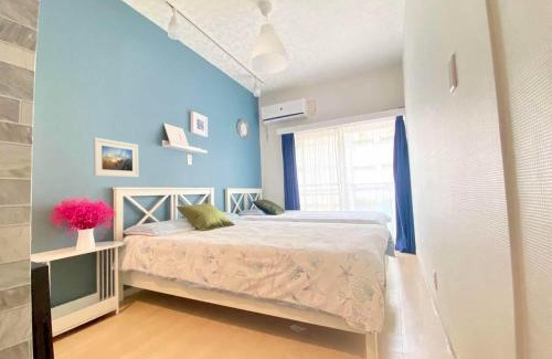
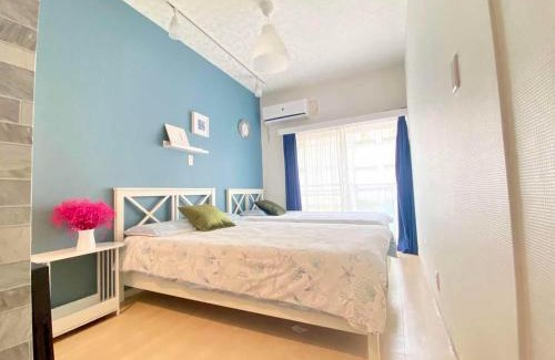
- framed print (117, 159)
